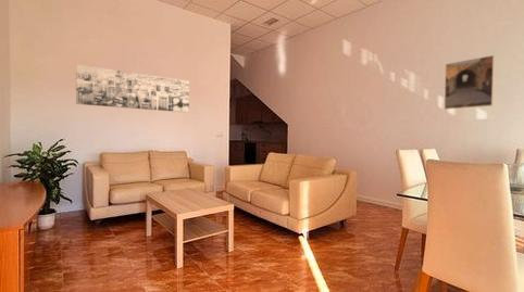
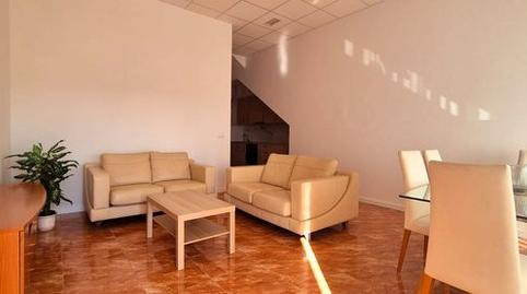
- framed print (467, 84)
- wall art (138, 91)
